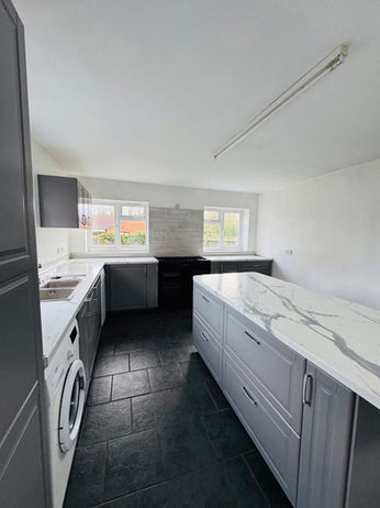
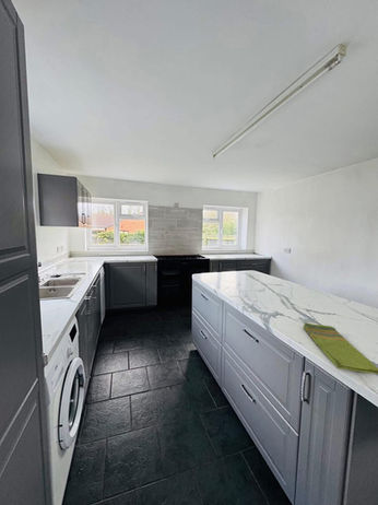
+ dish towel (334, 343)
